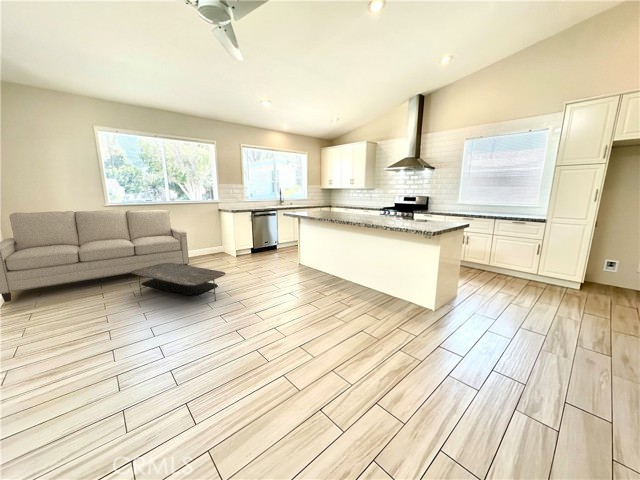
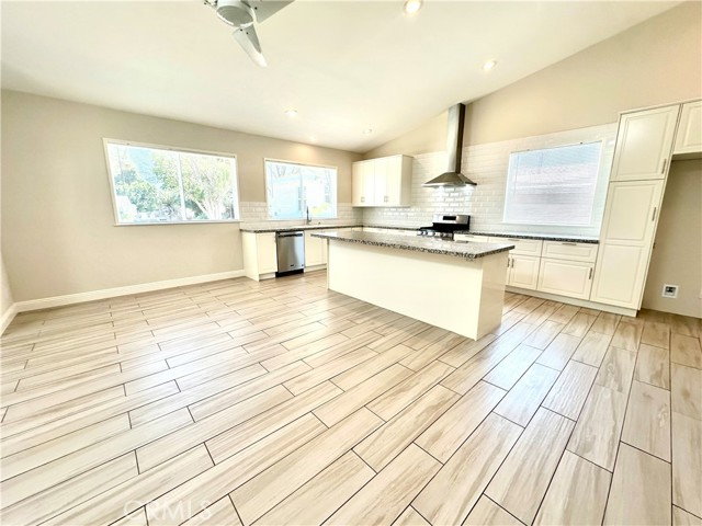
- sofa (106, 244)
- coffee table (179, 282)
